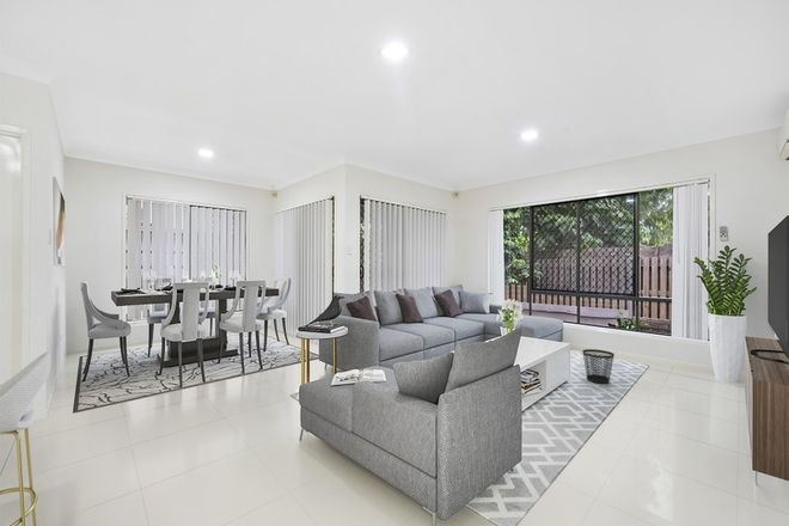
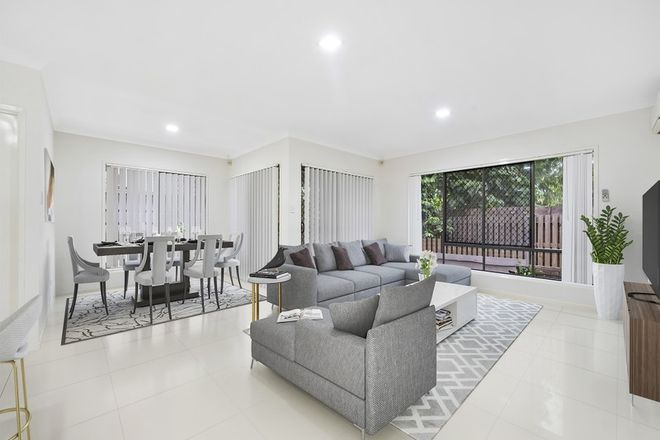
- wastebasket (598, 366)
